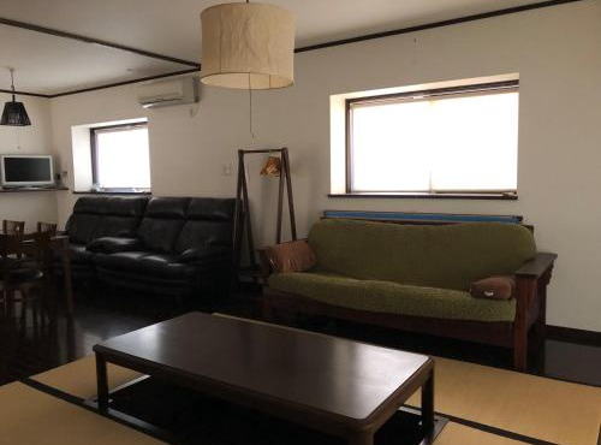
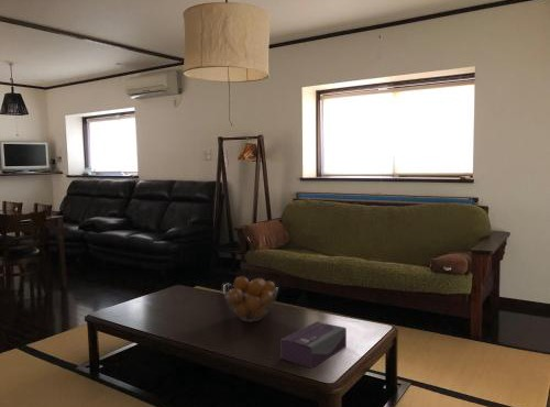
+ fruit basket (251, 297)
+ tissue box (314, 342)
